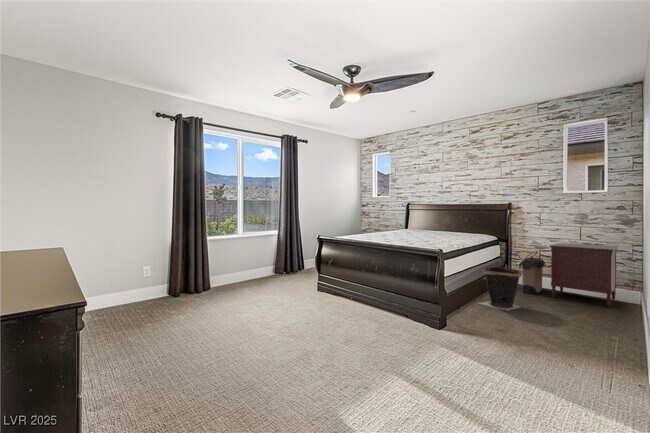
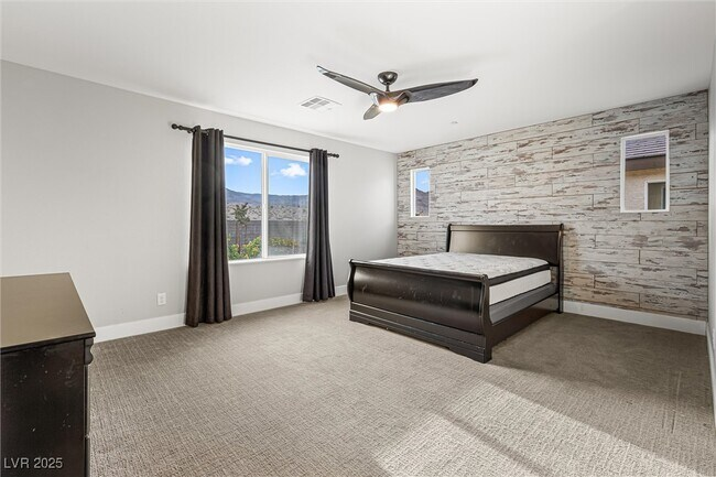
- waste bin (501, 286)
- dresser (583, 272)
- laundry hamper (531, 270)
